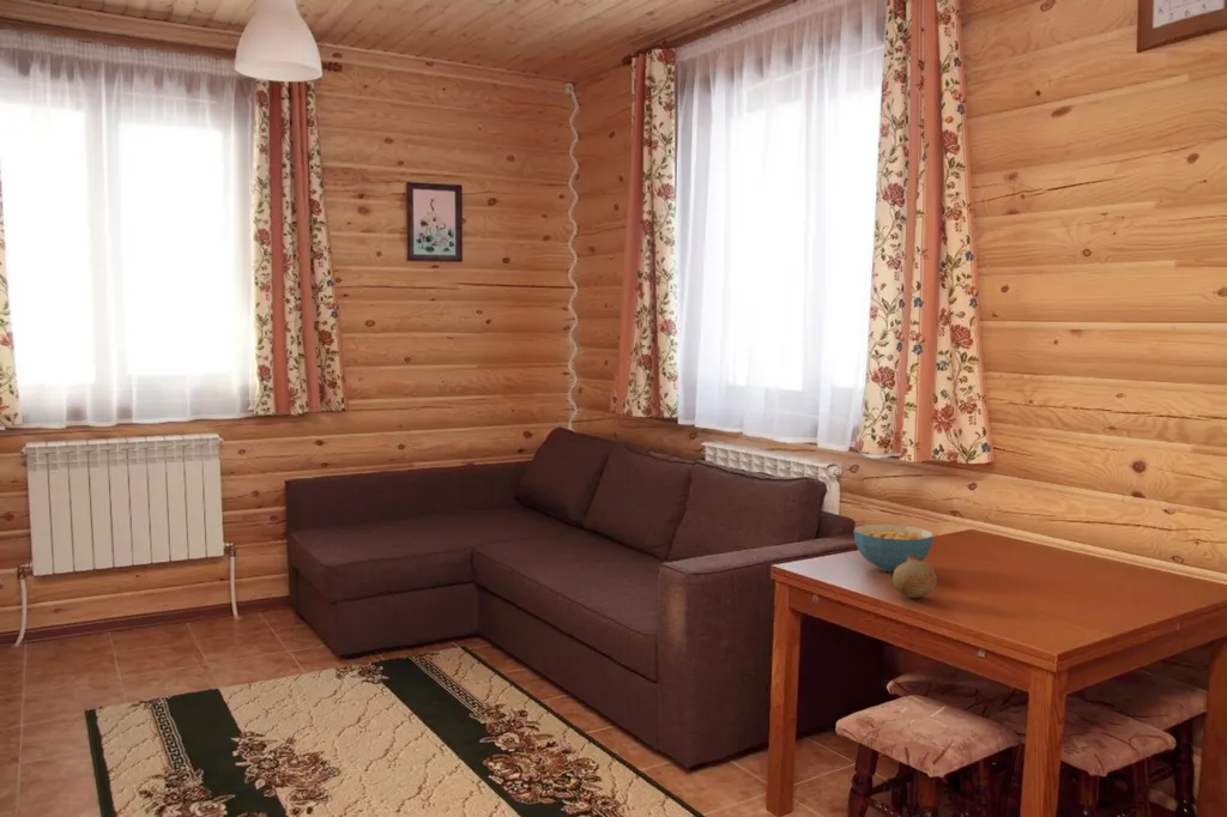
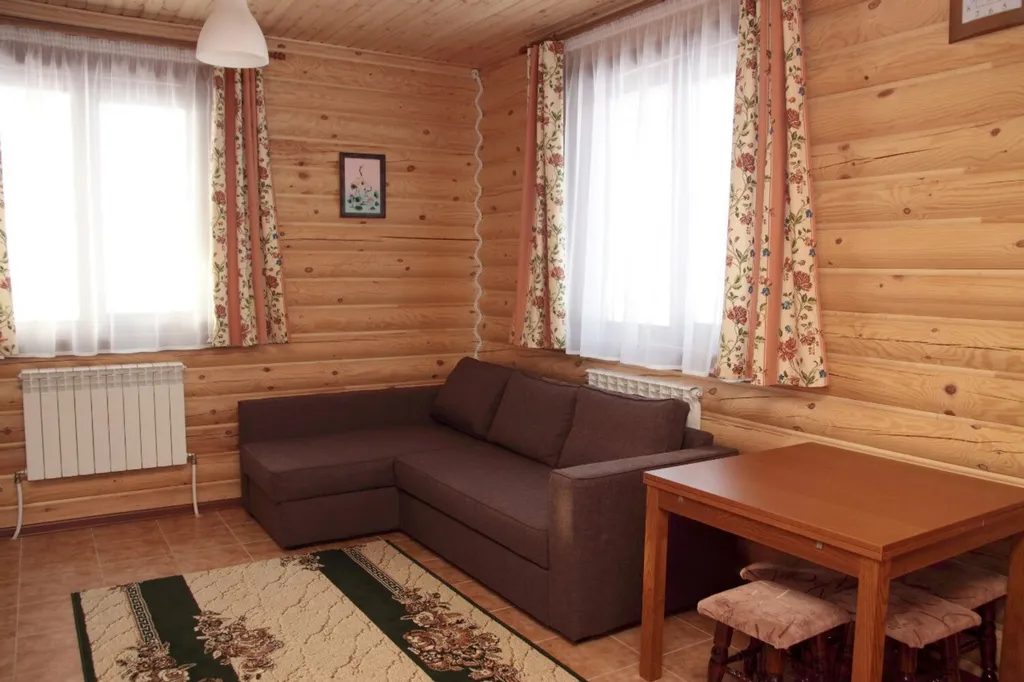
- fruit (914, 576)
- cereal bowl (893, 550)
